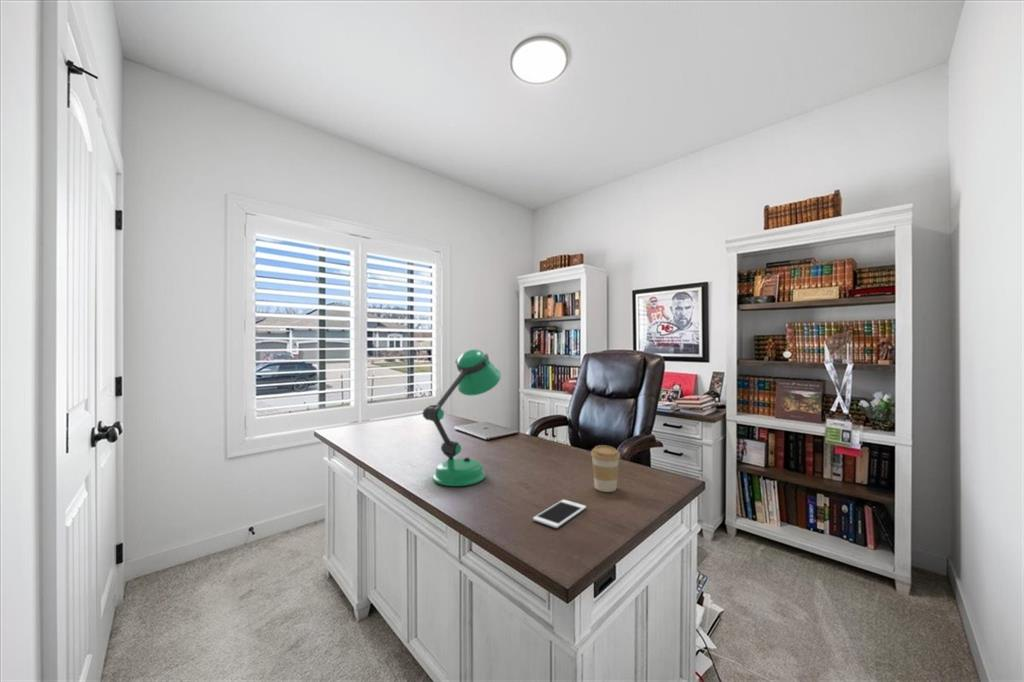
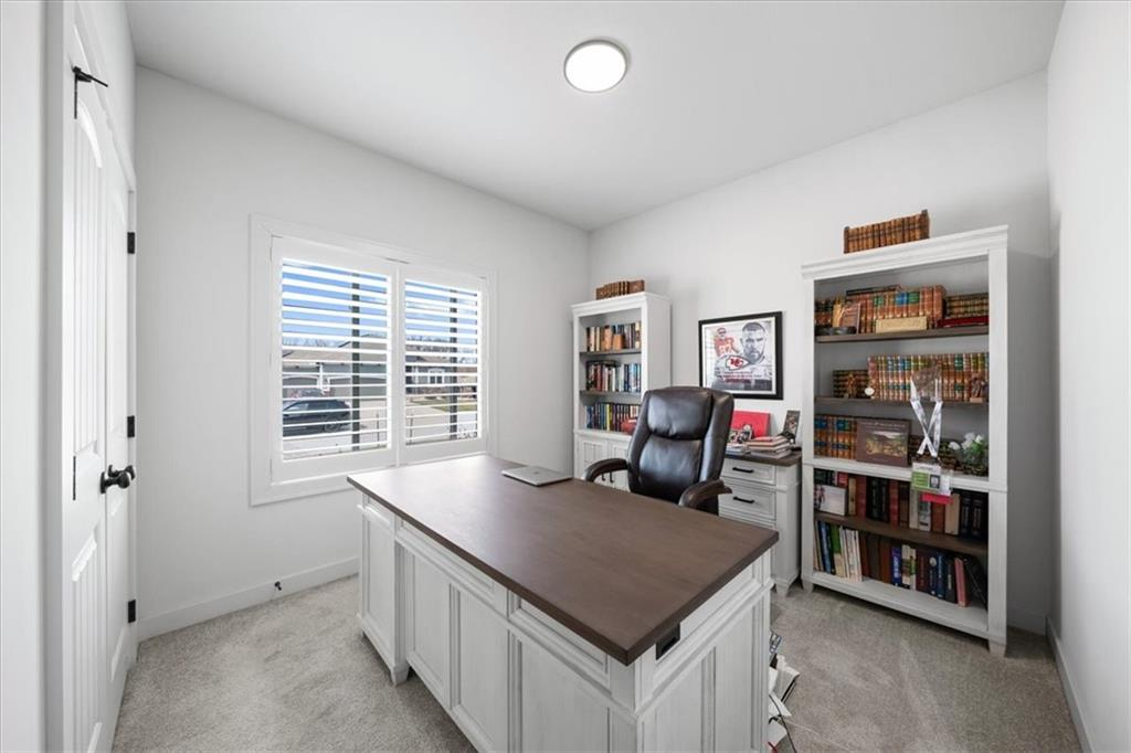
- coffee cup (605, 467)
- desk lamp (464, 394)
- cell phone (560, 512)
